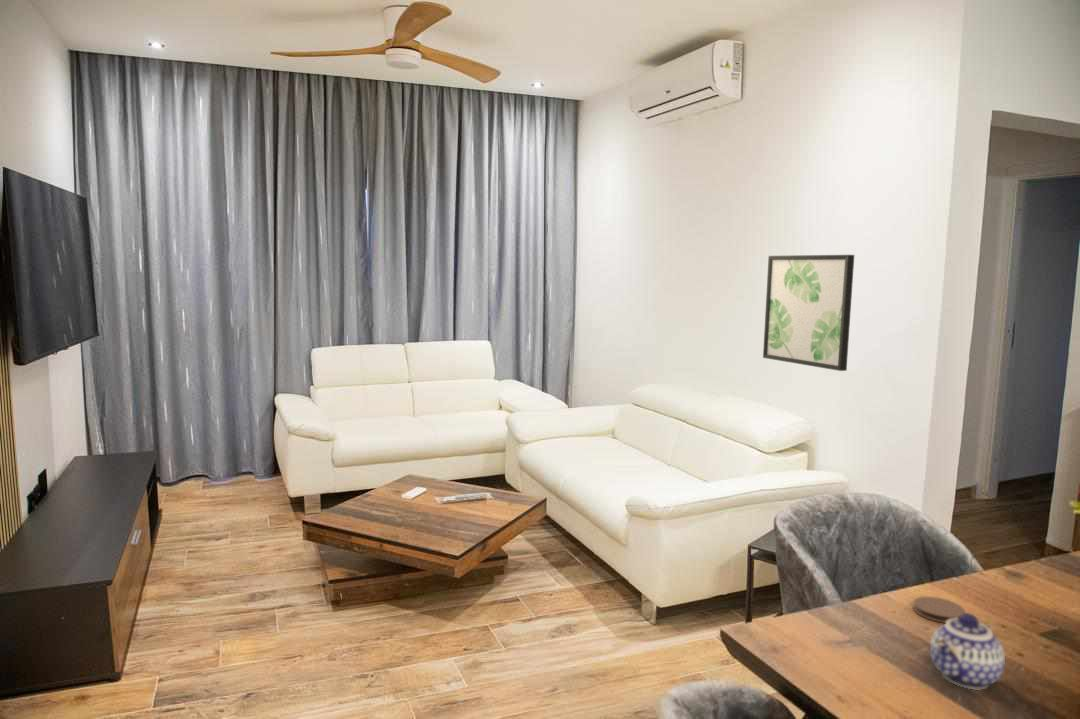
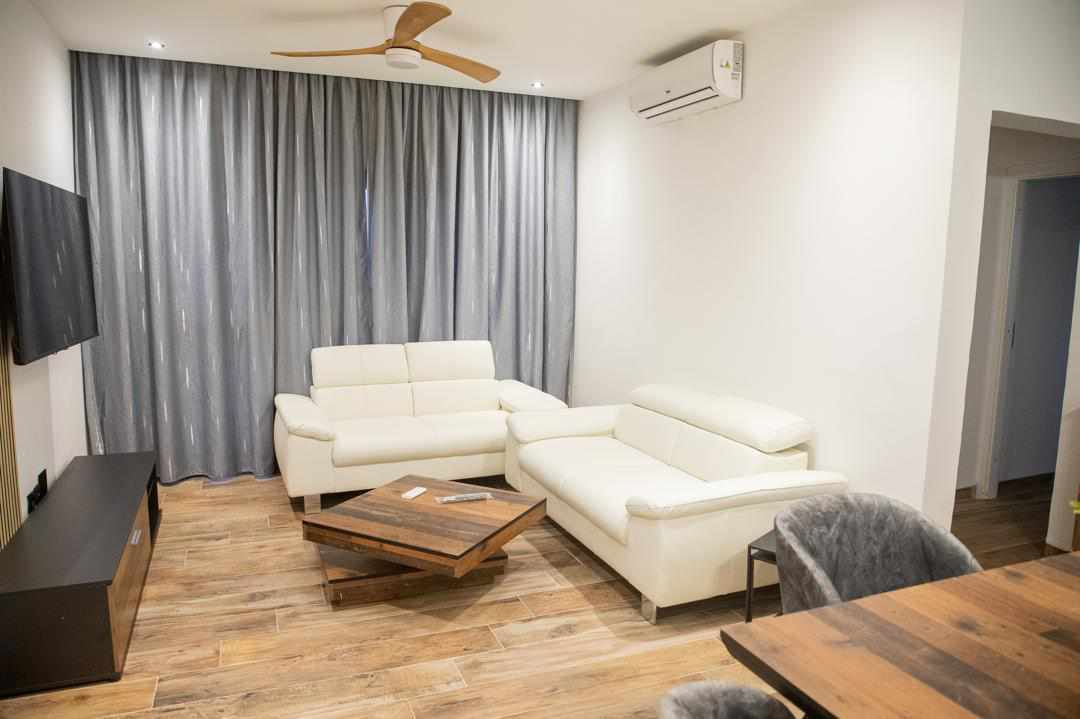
- coaster (938, 609)
- teapot (966, 646)
- wall art (805, 310)
